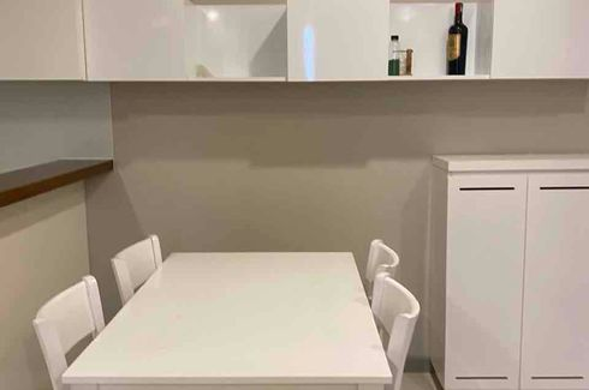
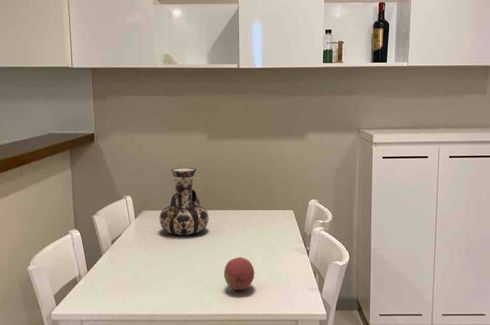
+ fruit (239, 273)
+ decorative vase (183, 200)
